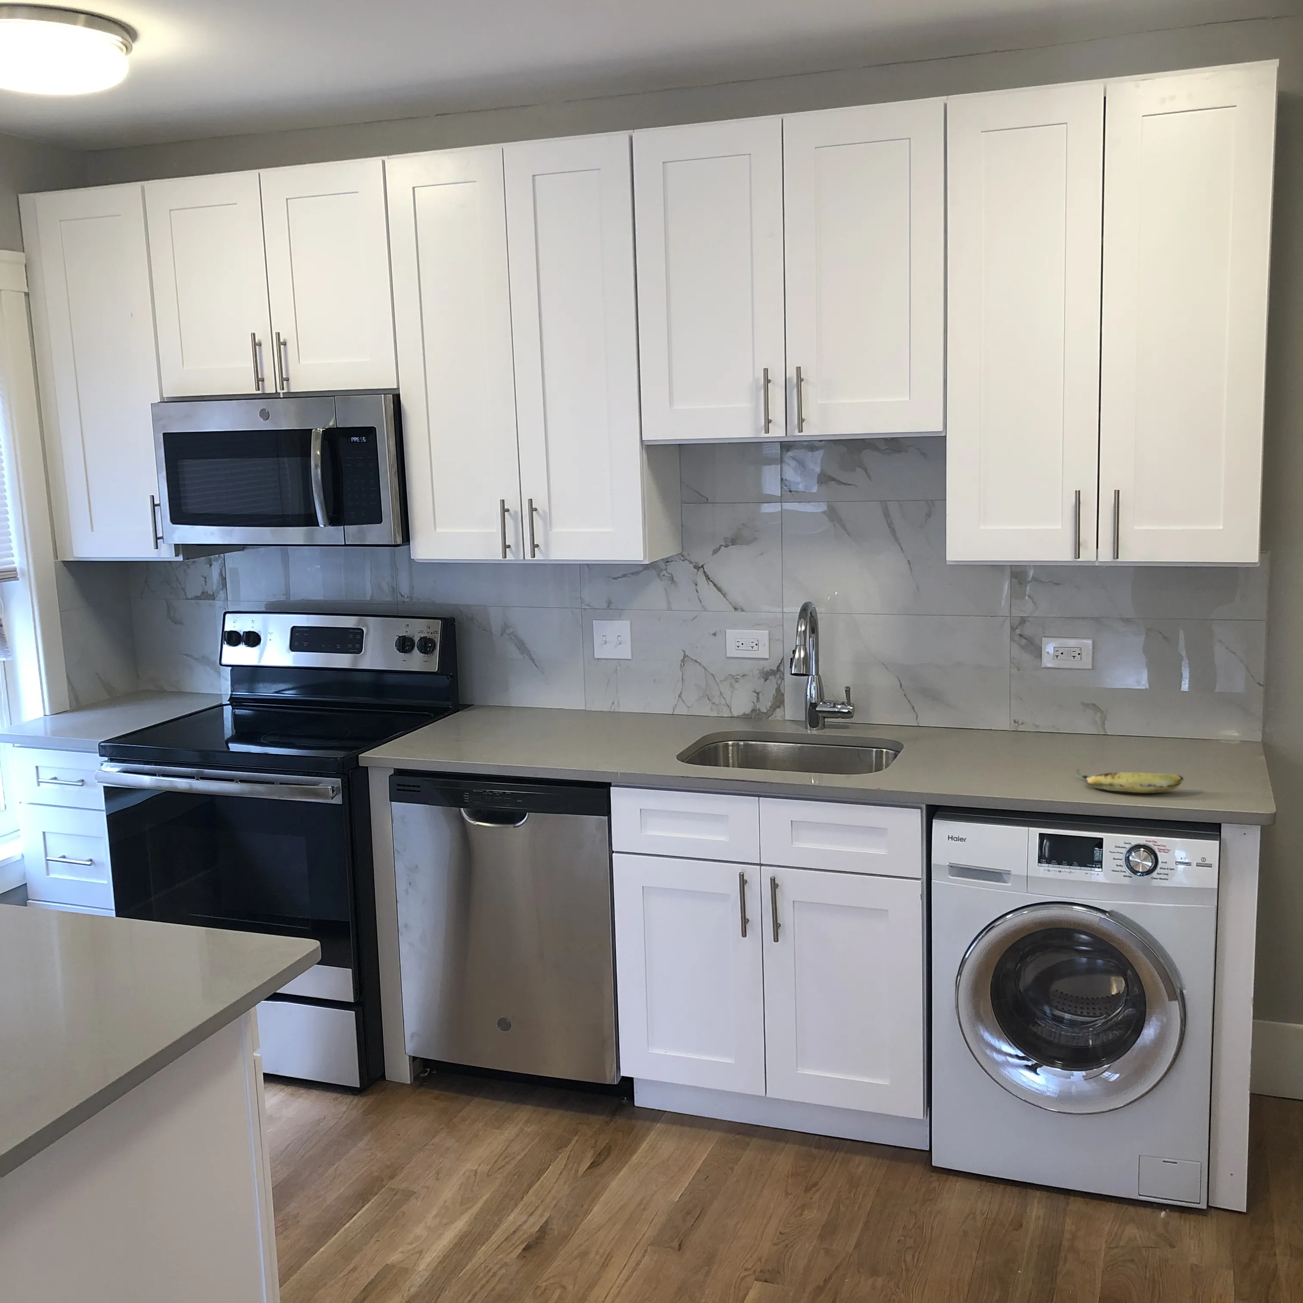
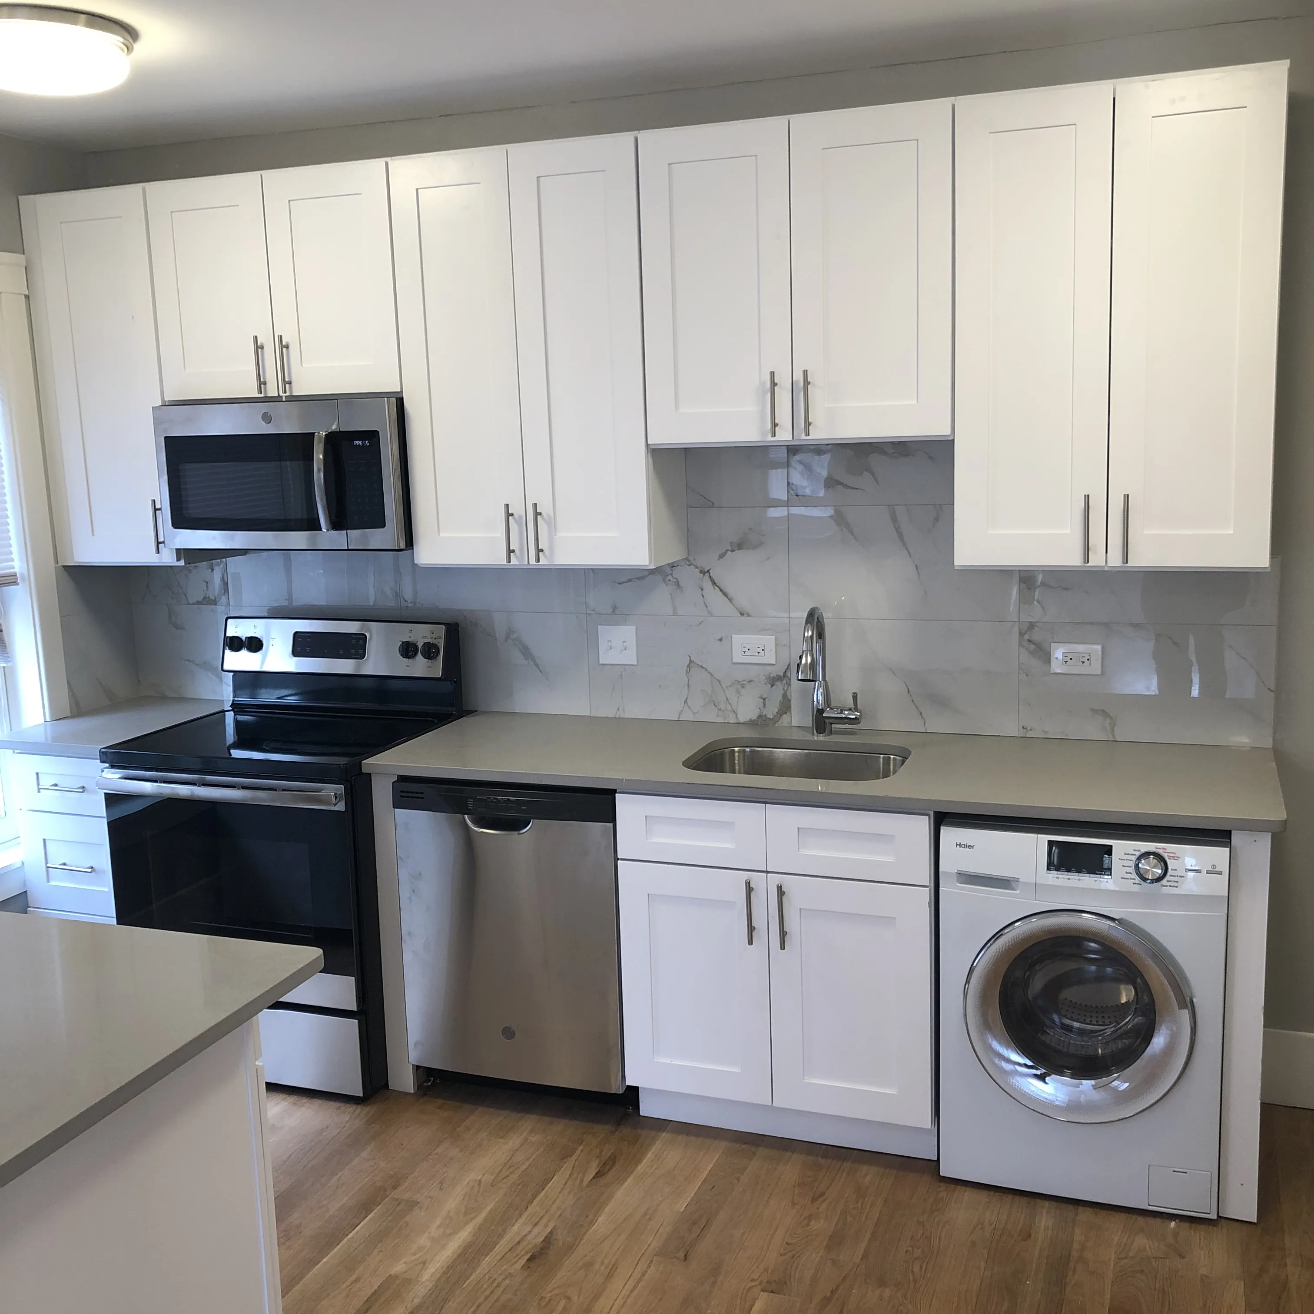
- fruit (1125, 779)
